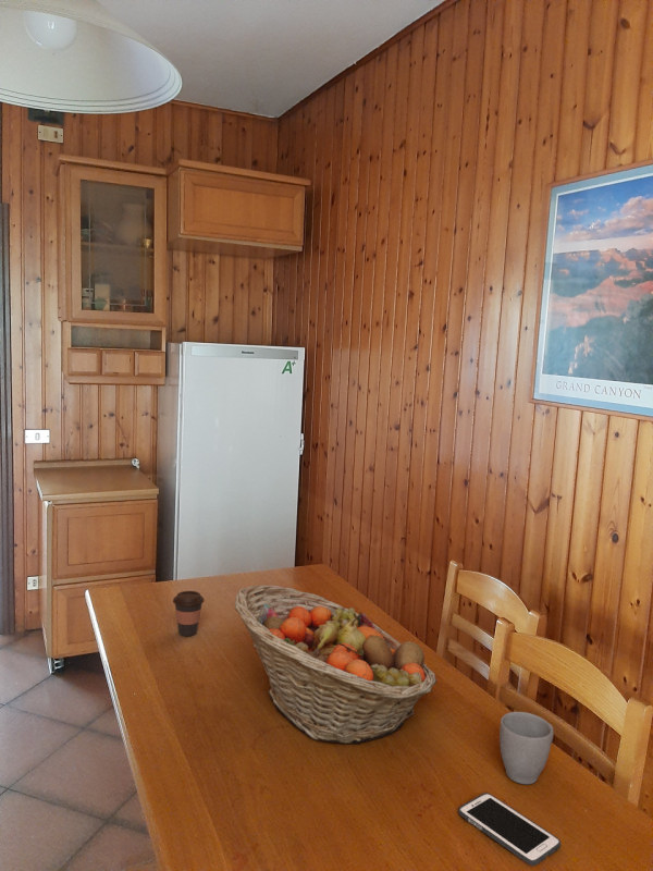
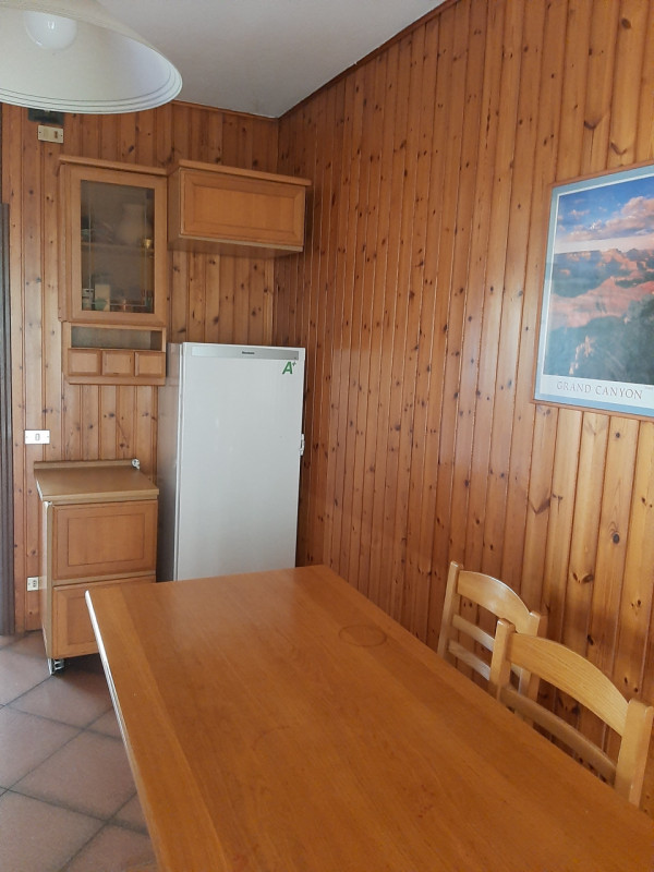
- coffee cup (187, 613)
- mug (529, 747)
- cell phone (507, 826)
- fruit basket (330, 651)
